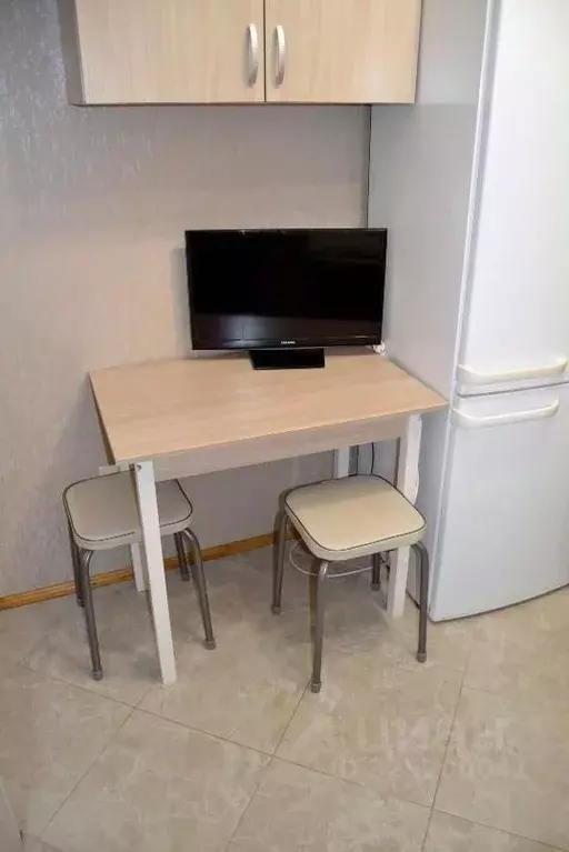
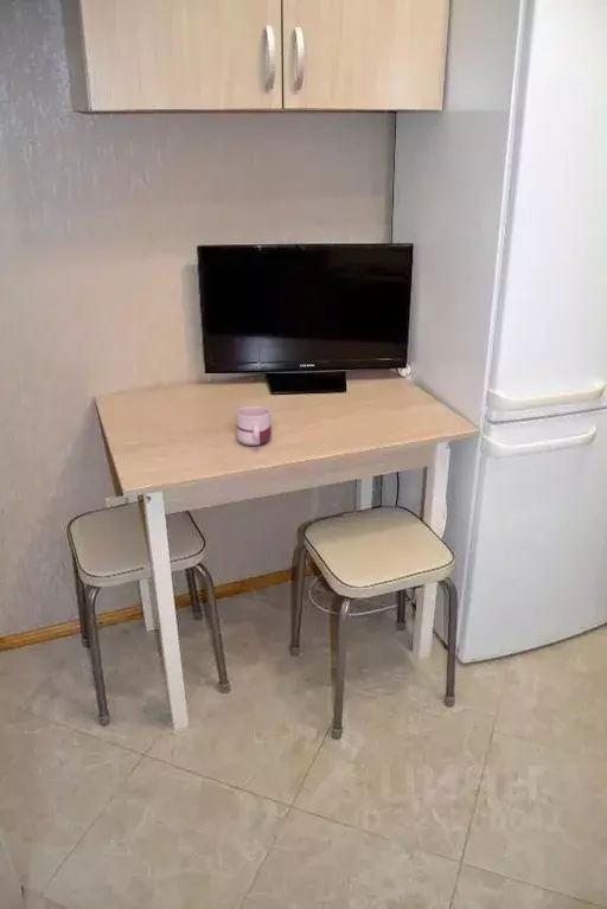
+ mug (254, 425)
